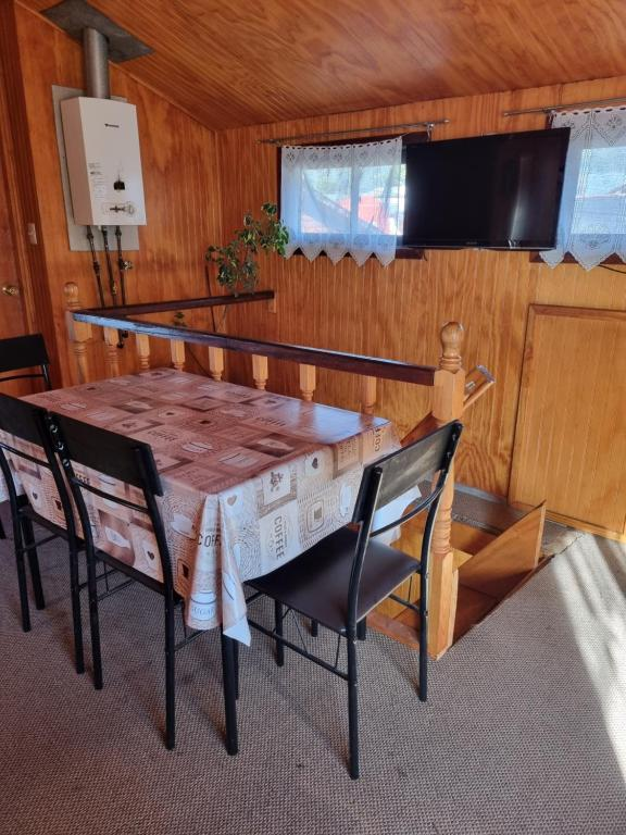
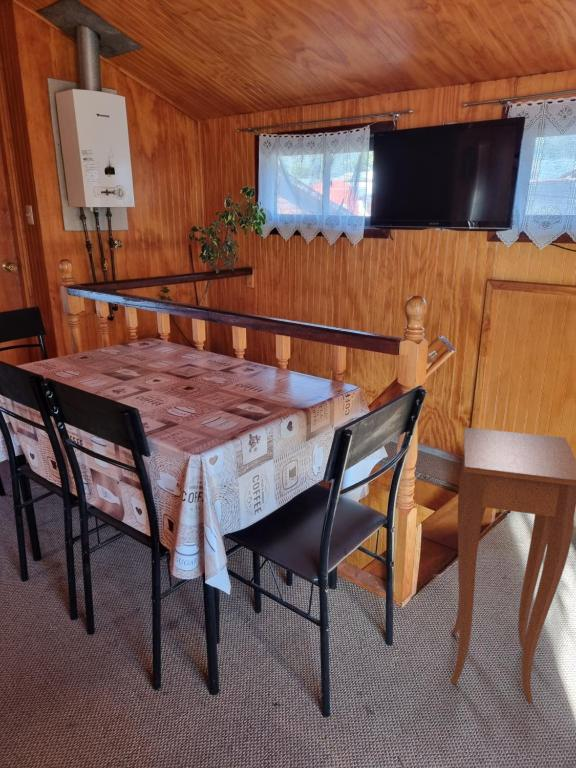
+ side table (525, 571)
